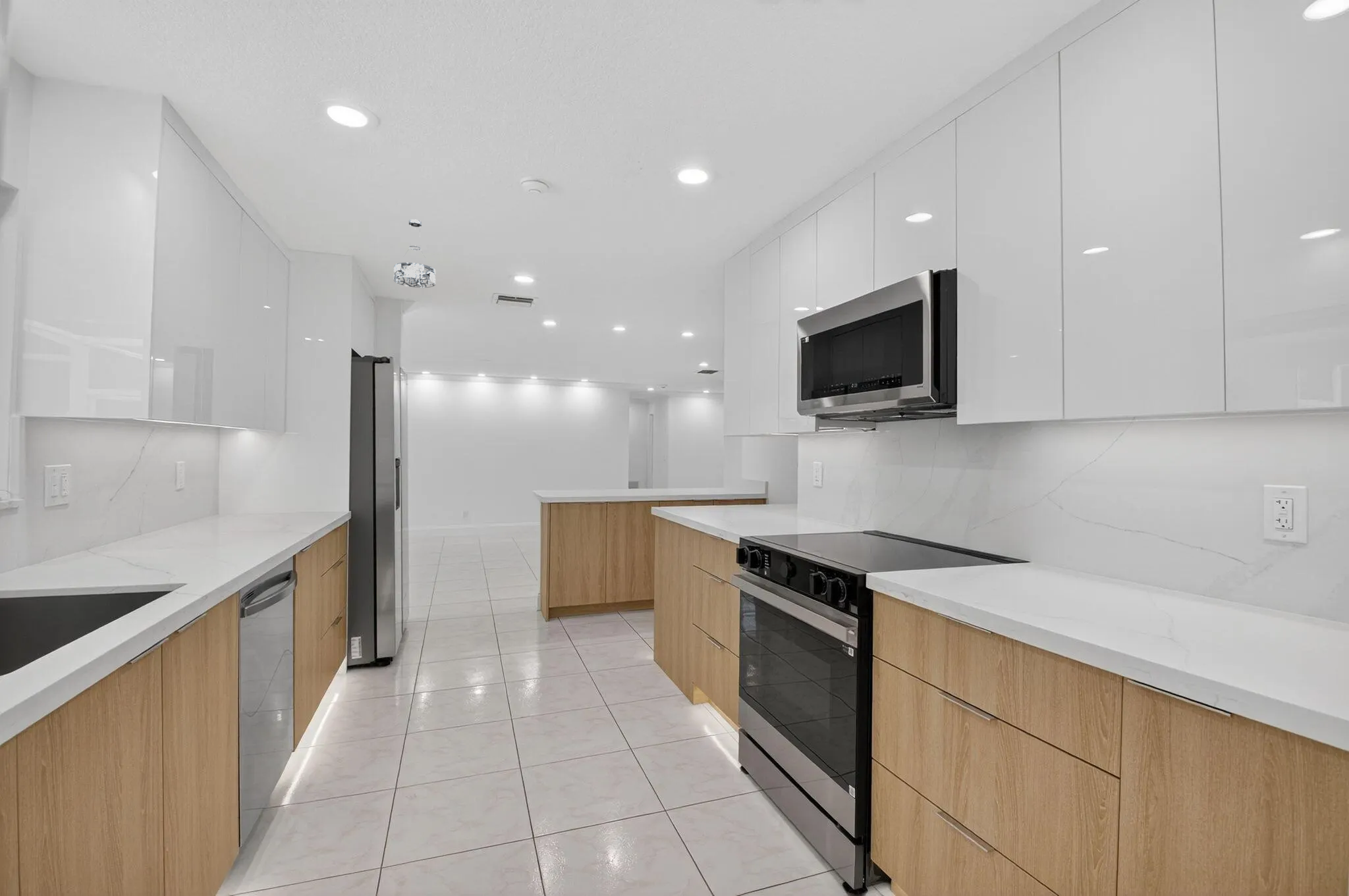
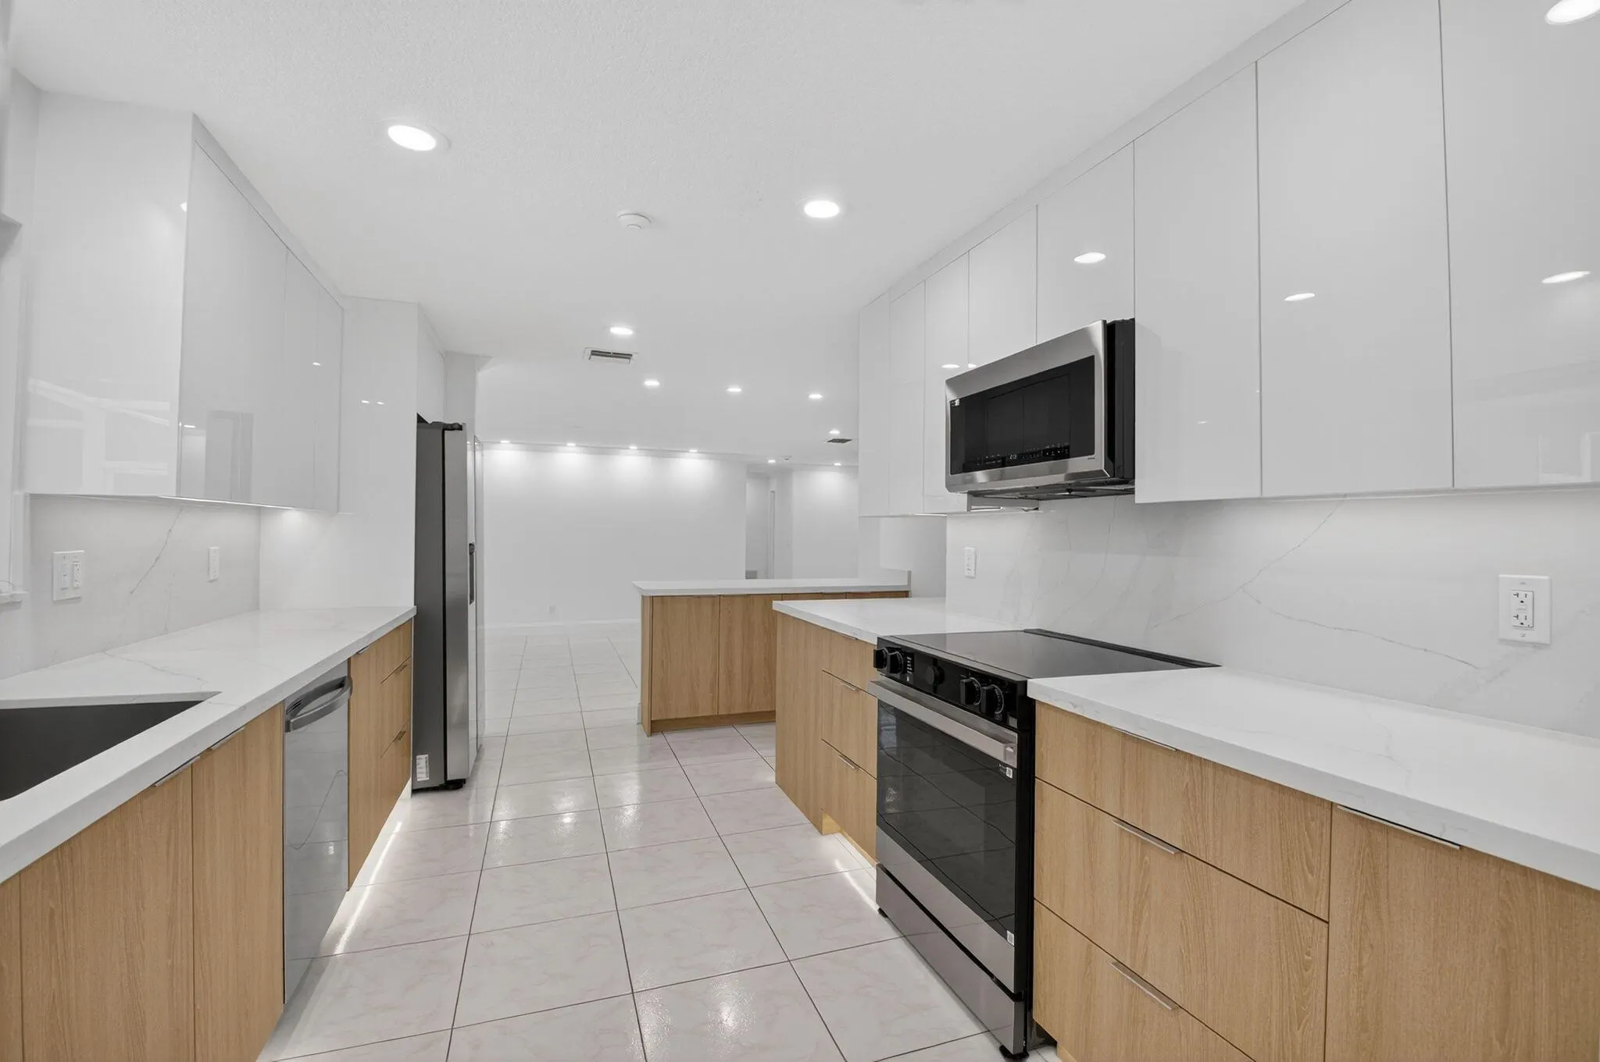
- pendant light (415, 250)
